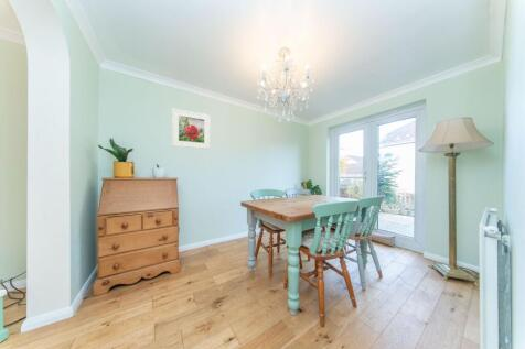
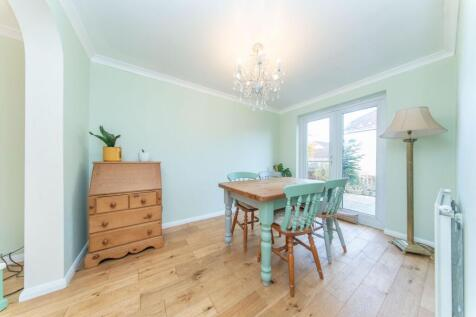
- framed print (191, 129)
